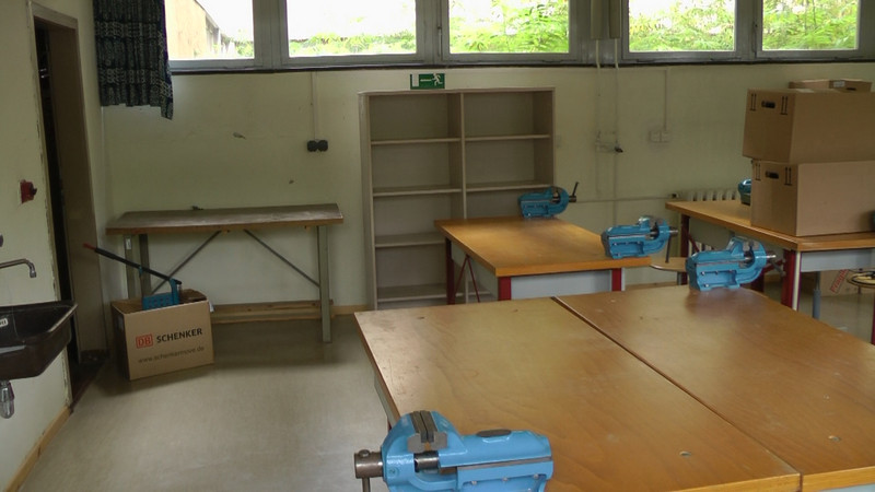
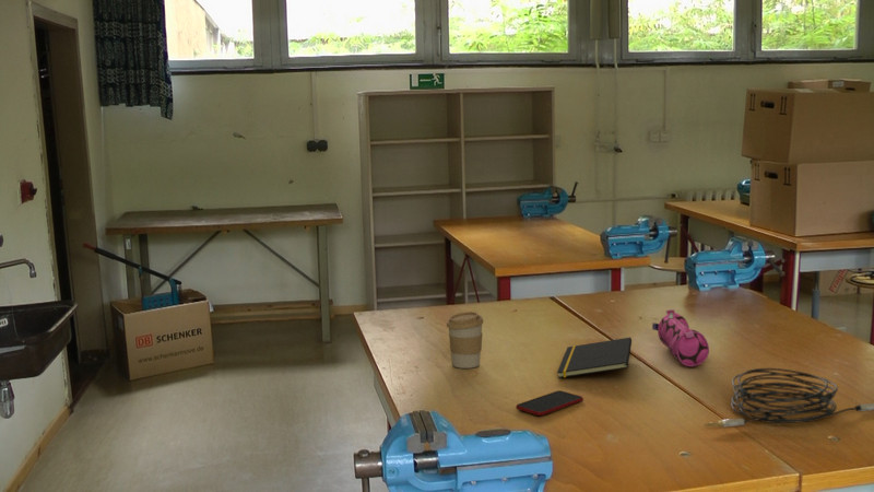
+ smartphone (550, 402)
+ pencil case (681, 337)
+ coffee cup (464, 339)
+ audio cable (790, 396)
+ notepad (595, 356)
